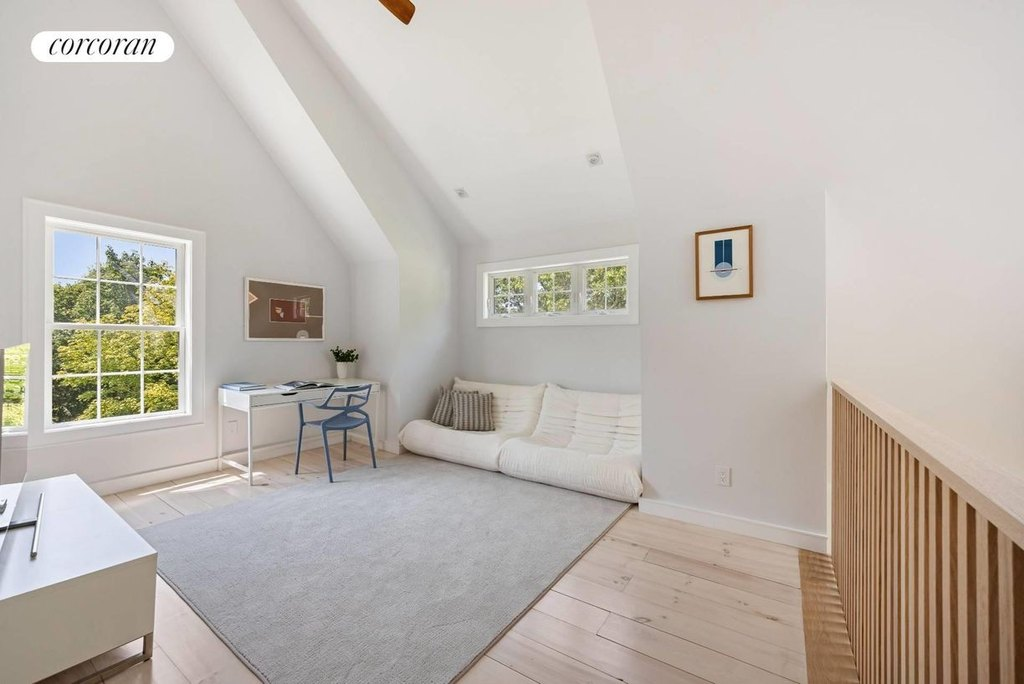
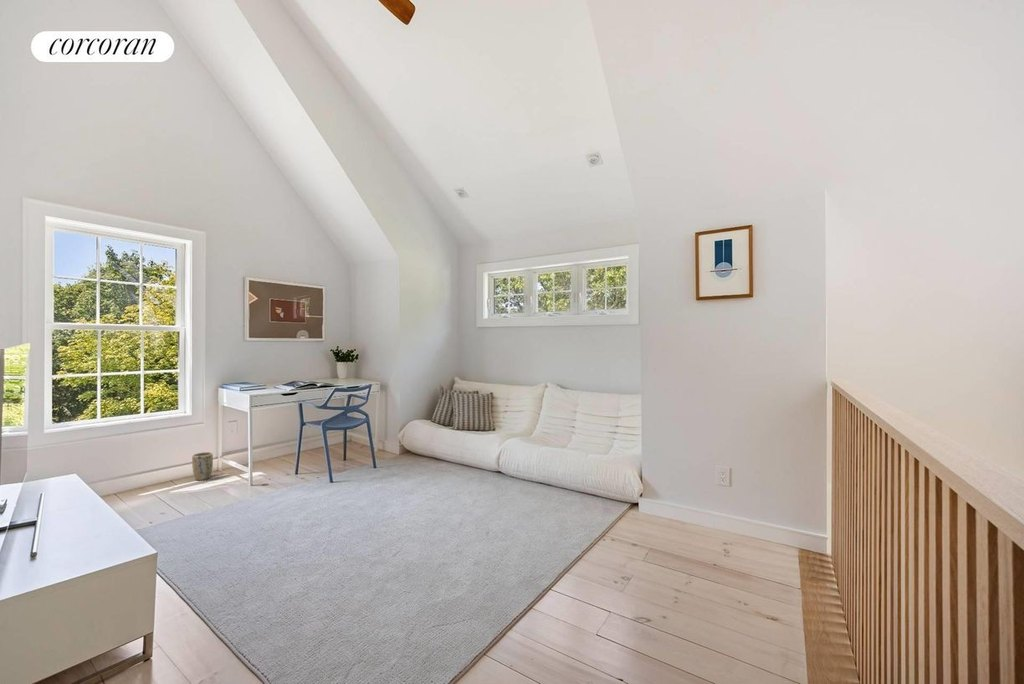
+ plant pot (202, 466)
